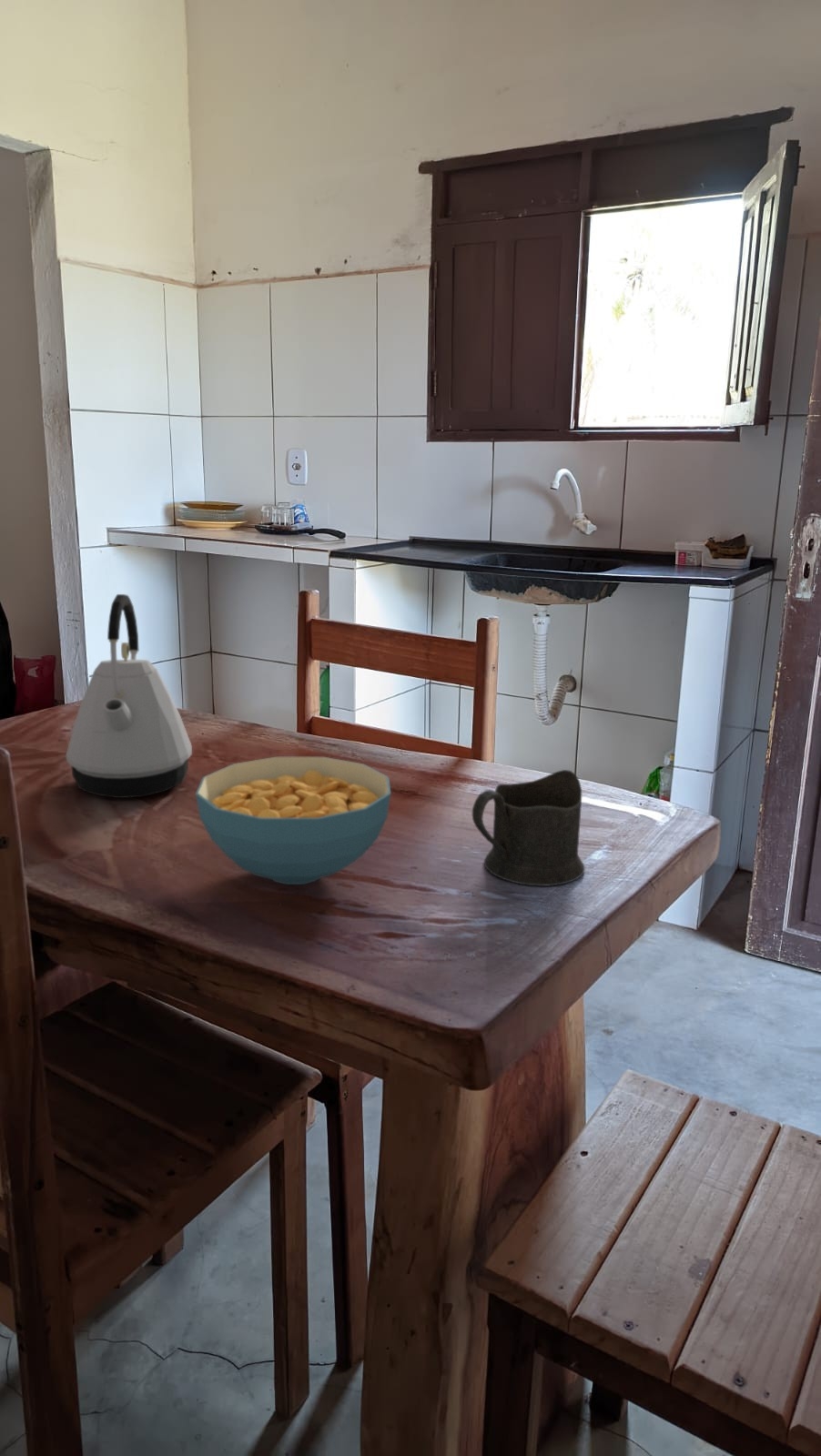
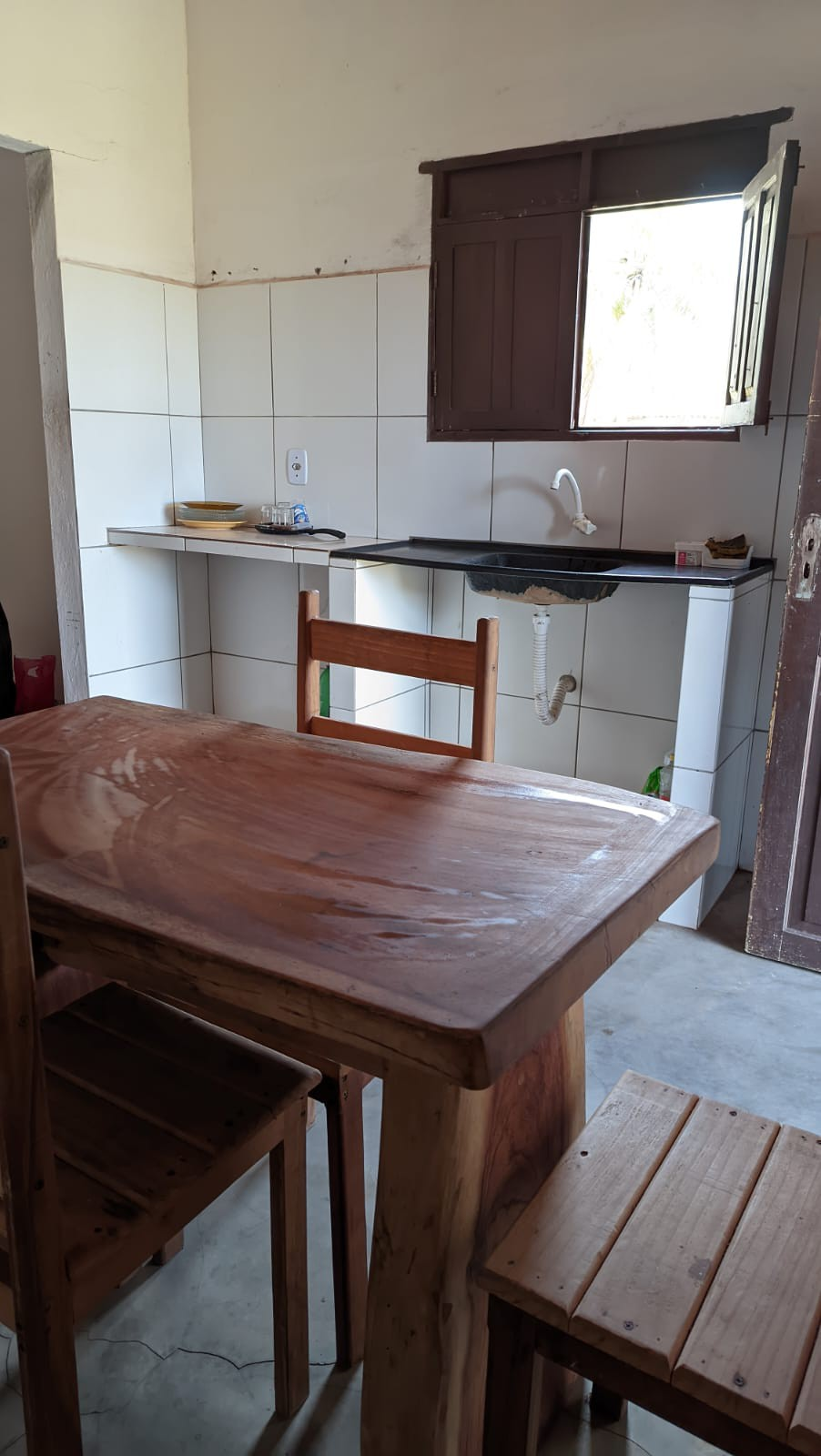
- cereal bowl (295, 829)
- cup (526, 824)
- kettle (126, 692)
